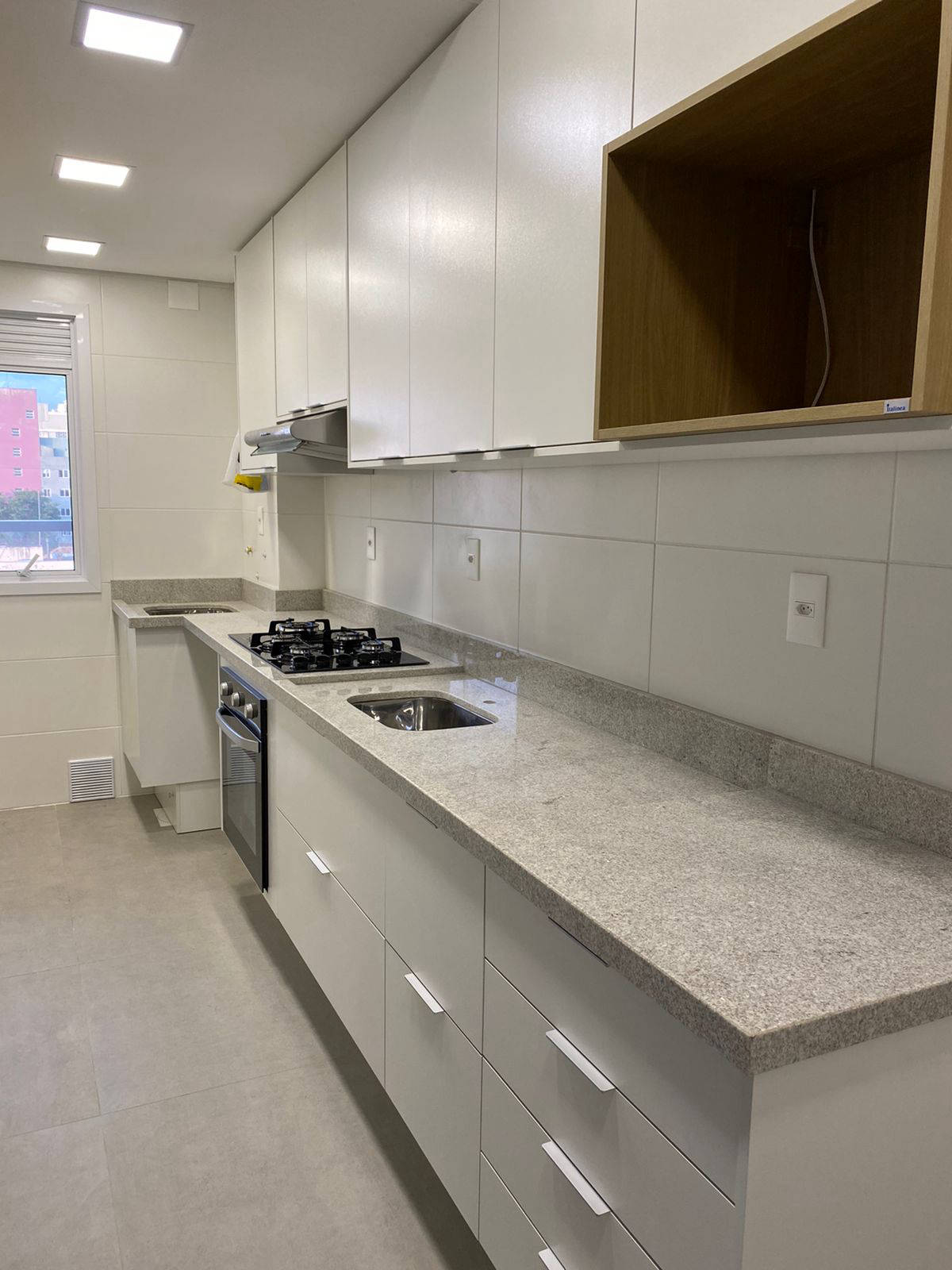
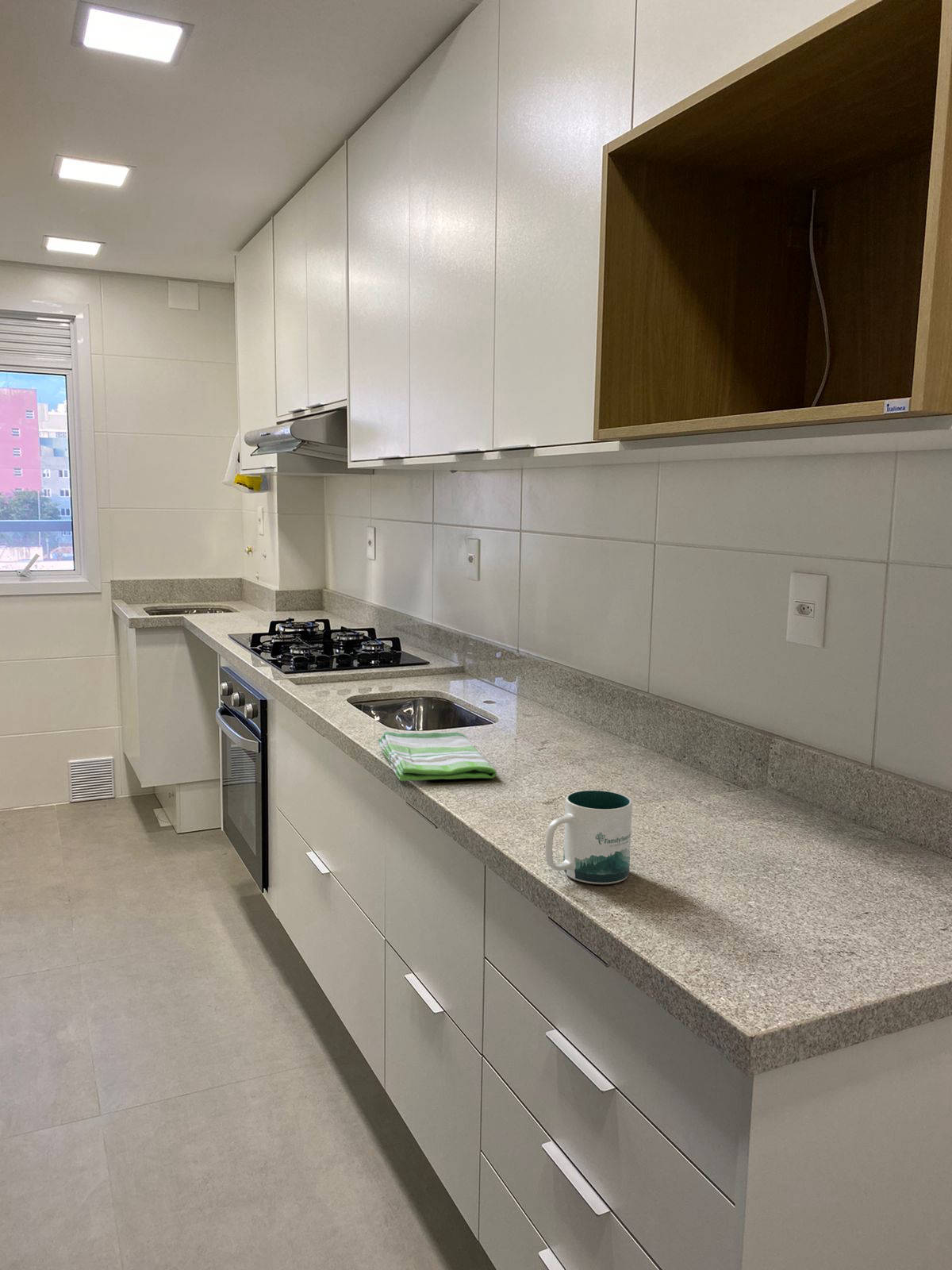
+ mug (585, 838)
+ dish towel (435, 753)
